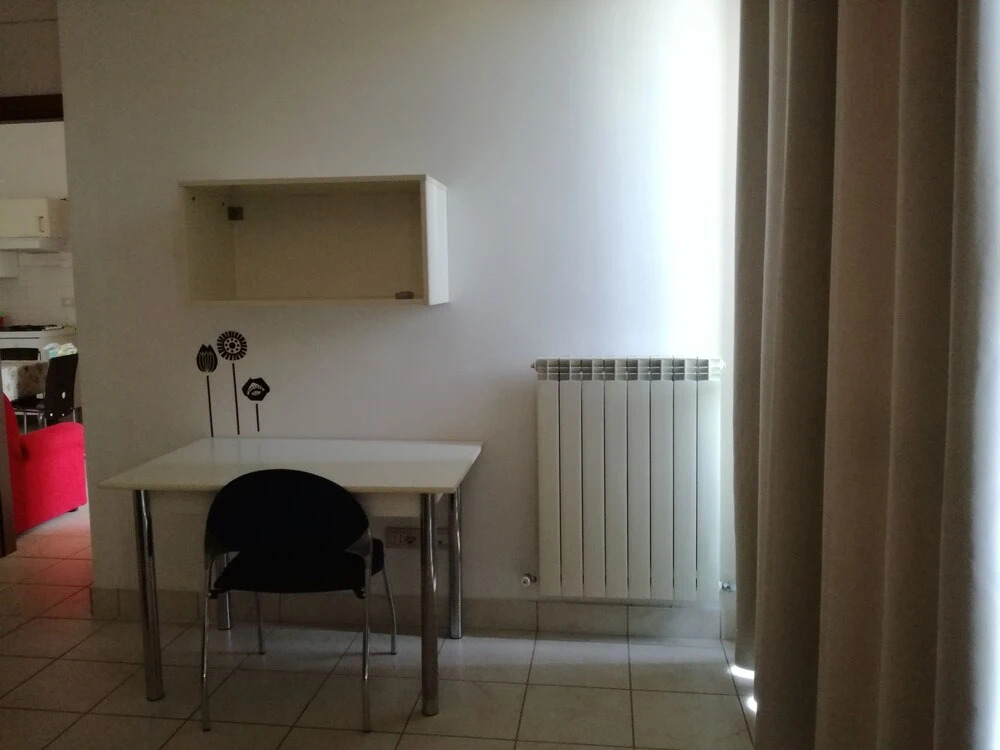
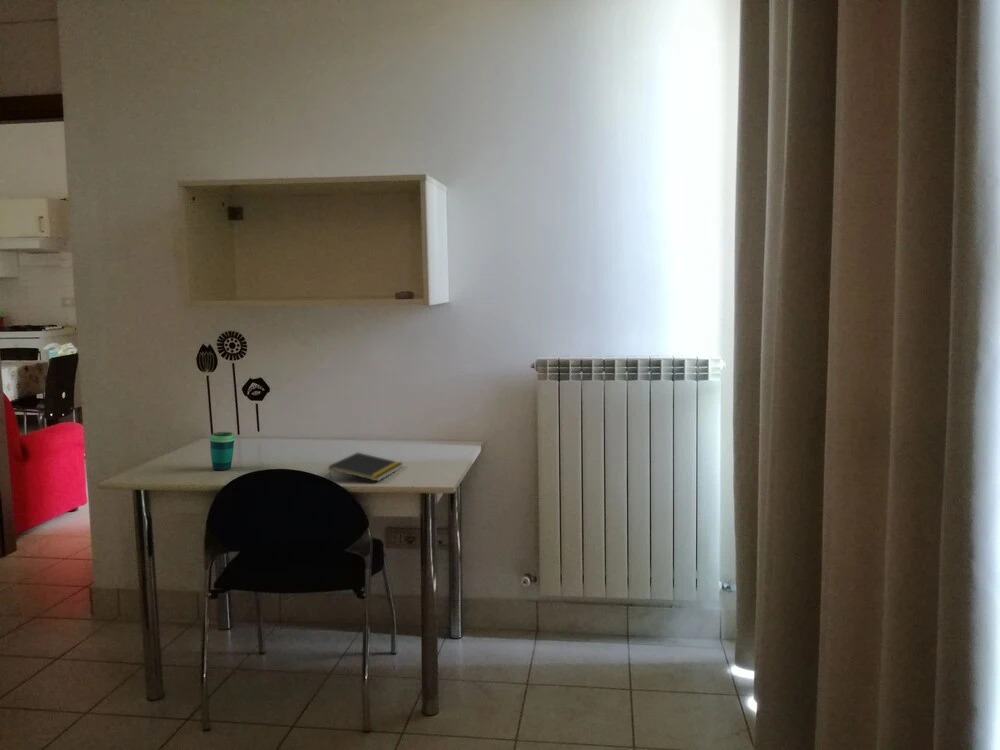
+ cup (222, 451)
+ notepad (367, 466)
